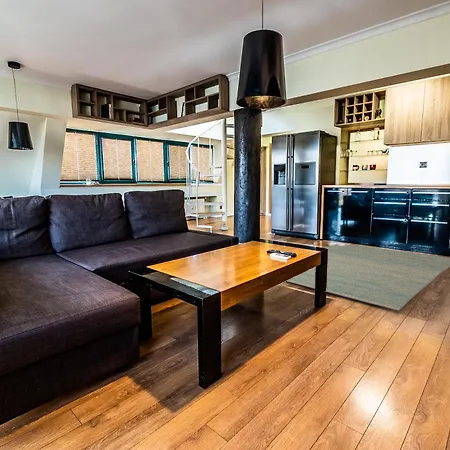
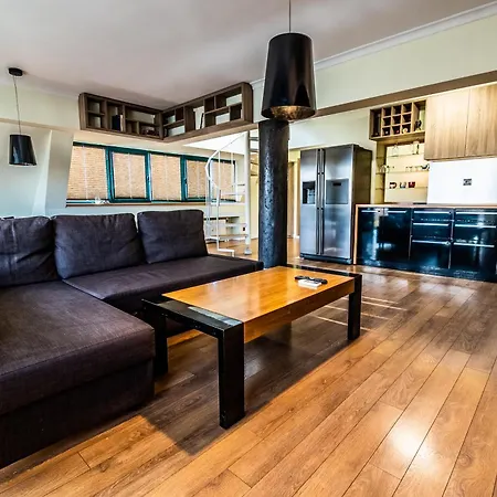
- rug (359, 264)
